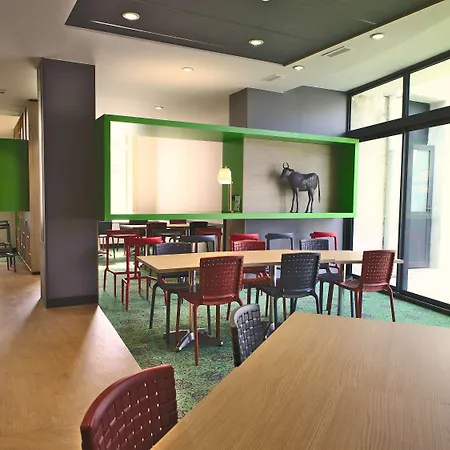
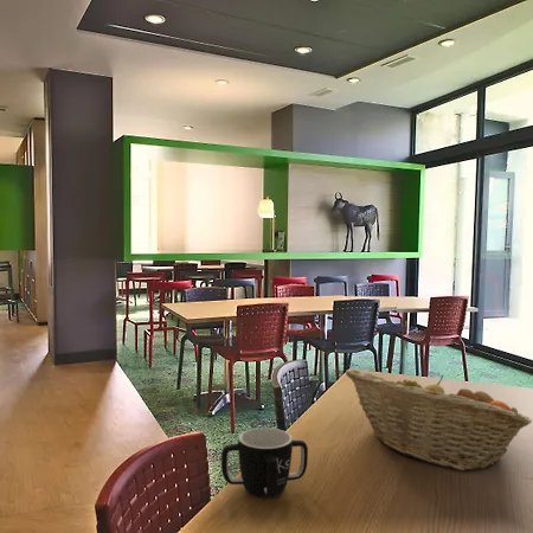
+ fruit basket (430, 407)
+ mug (264, 462)
